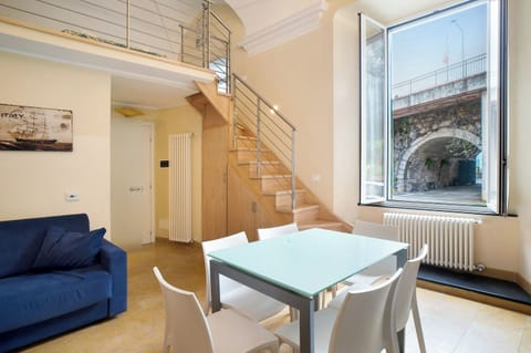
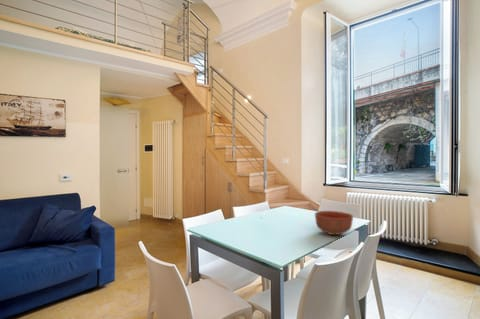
+ bowl (333, 223)
